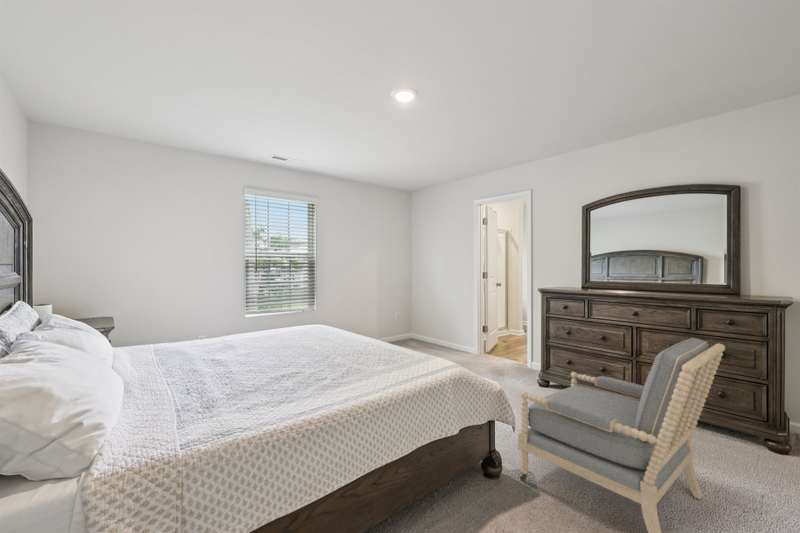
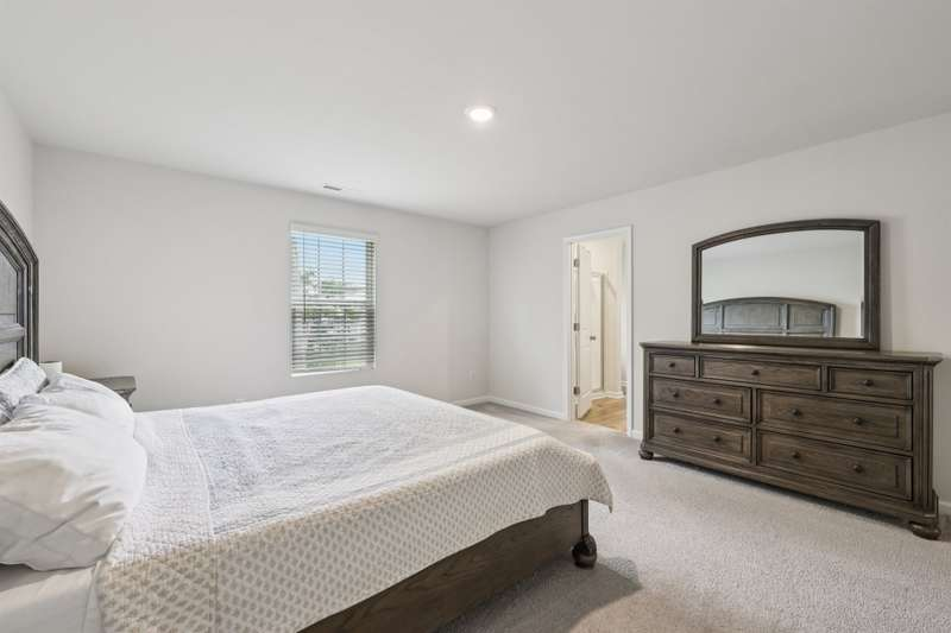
- armchair (616, 413)
